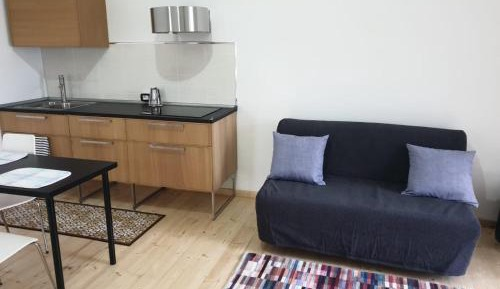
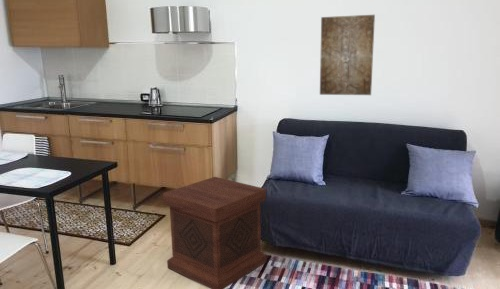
+ side table (216, 228)
+ wall art (346, 56)
